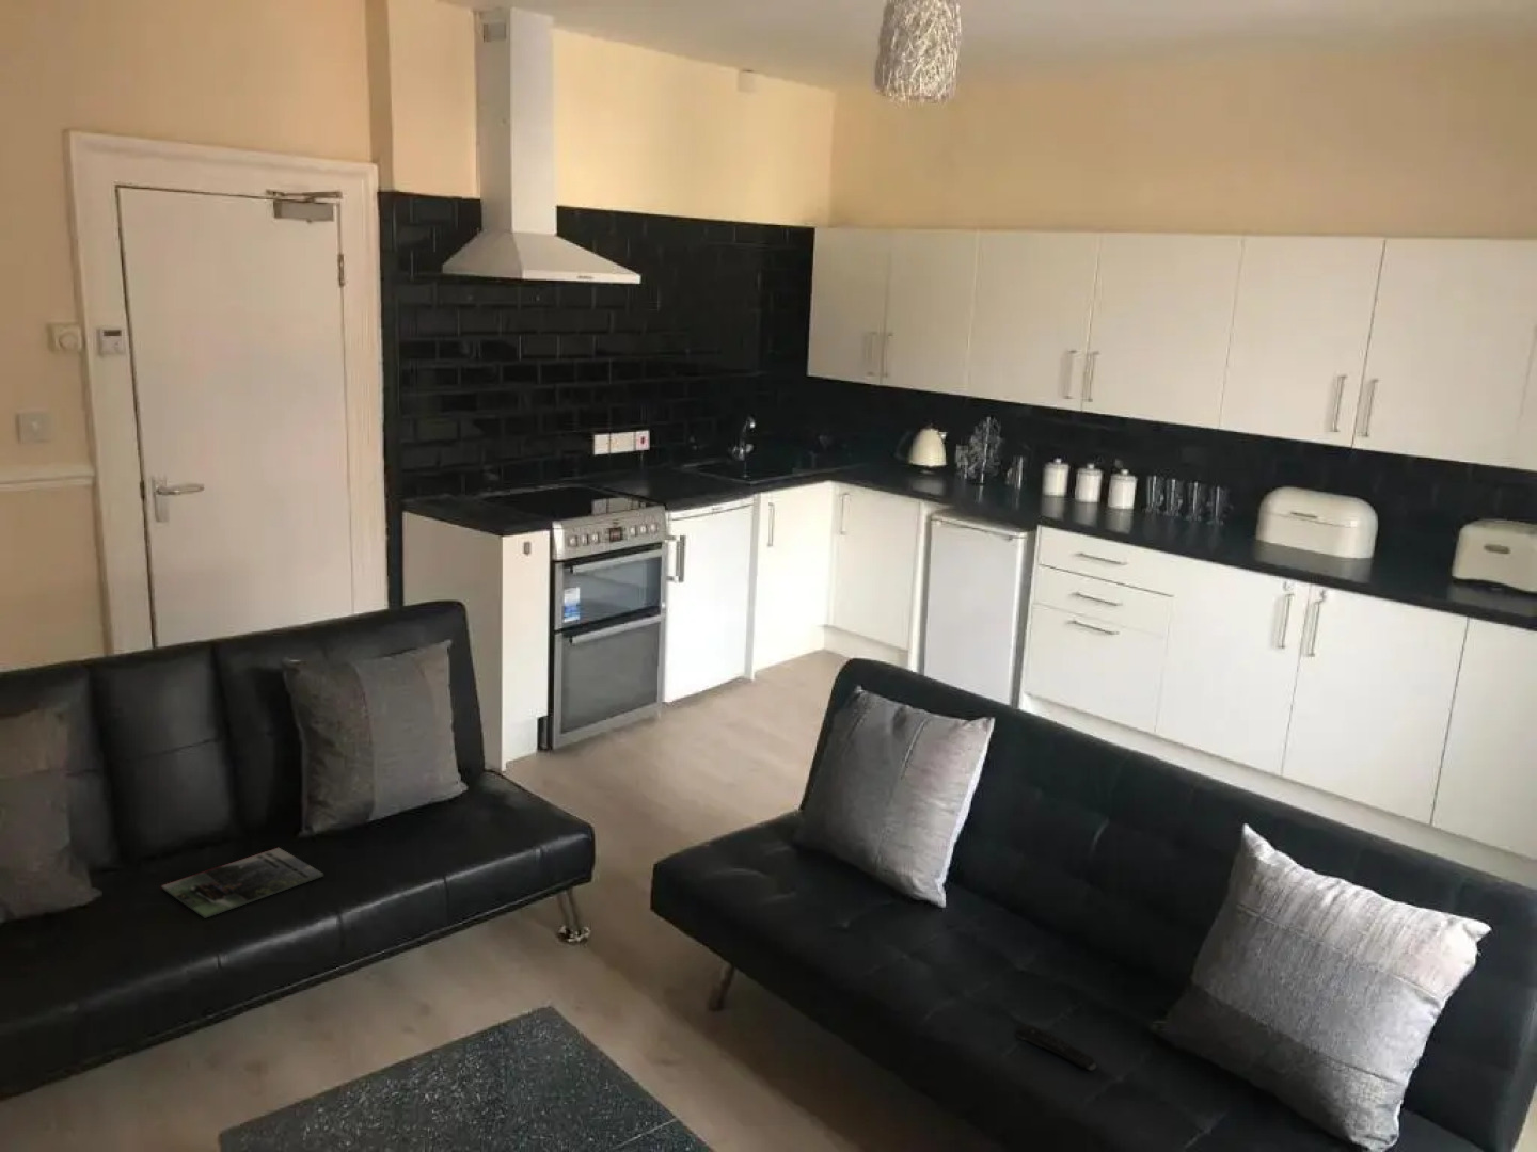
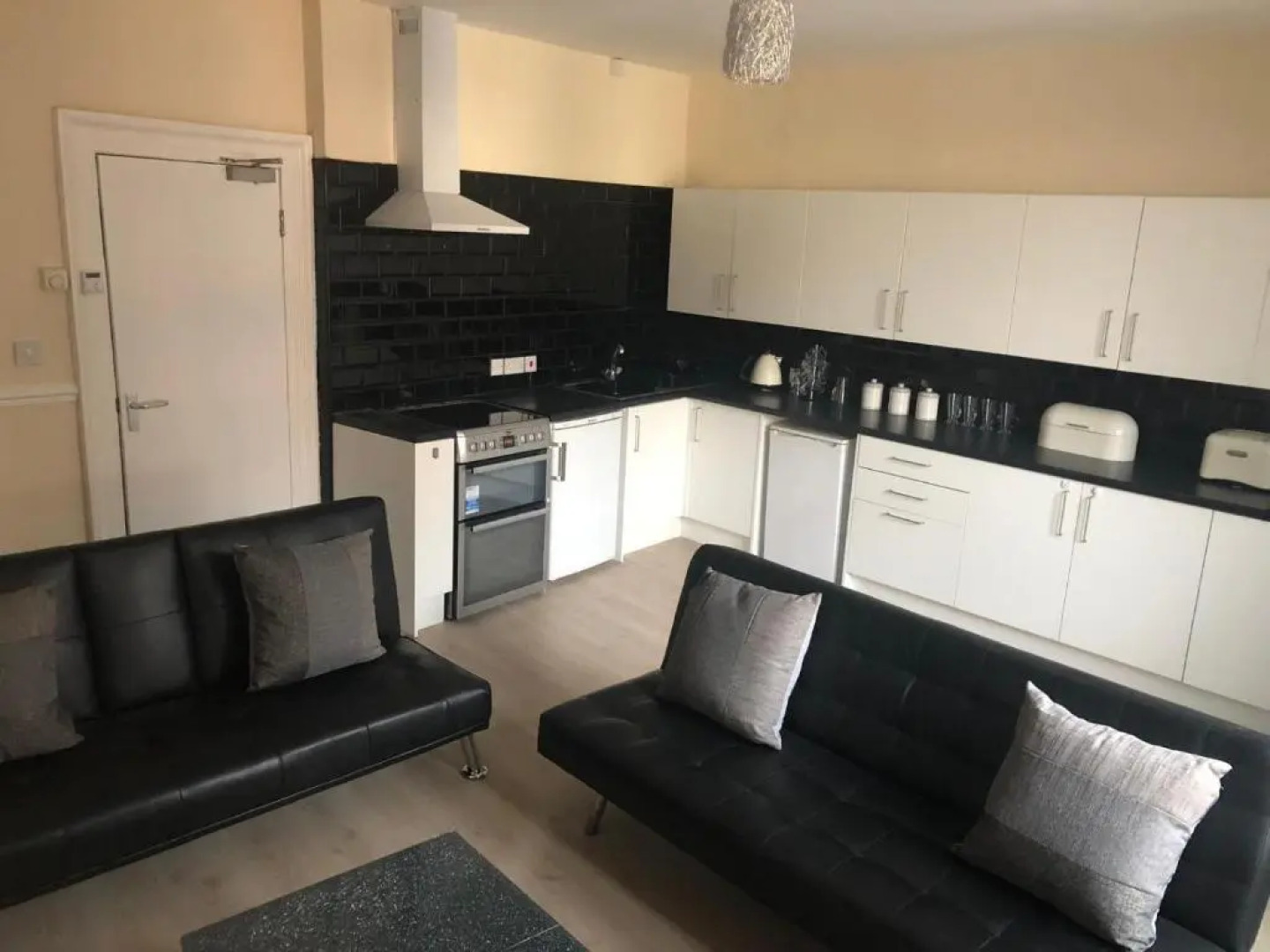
- remote control (1057, 1047)
- magazine (243, 880)
